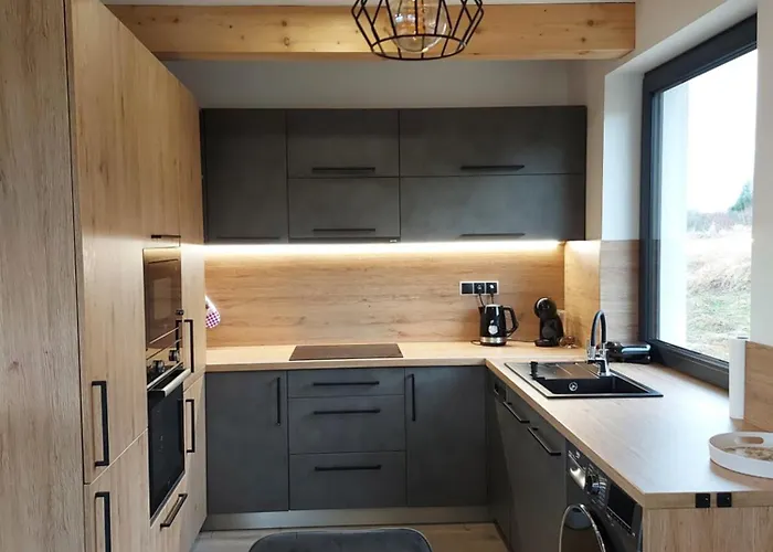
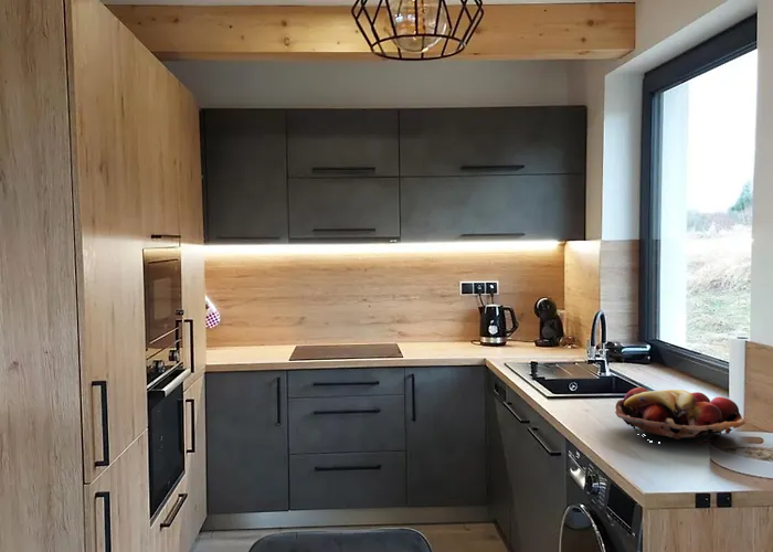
+ fruit basket (677, 412)
